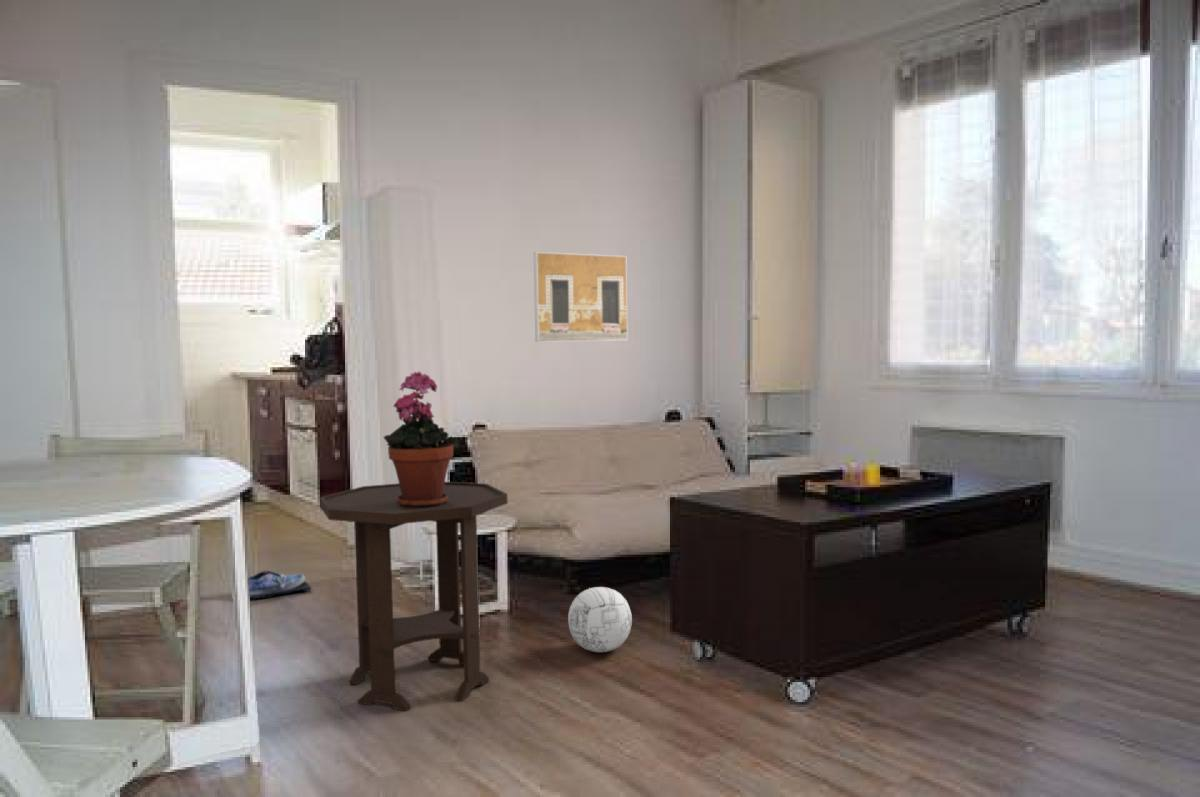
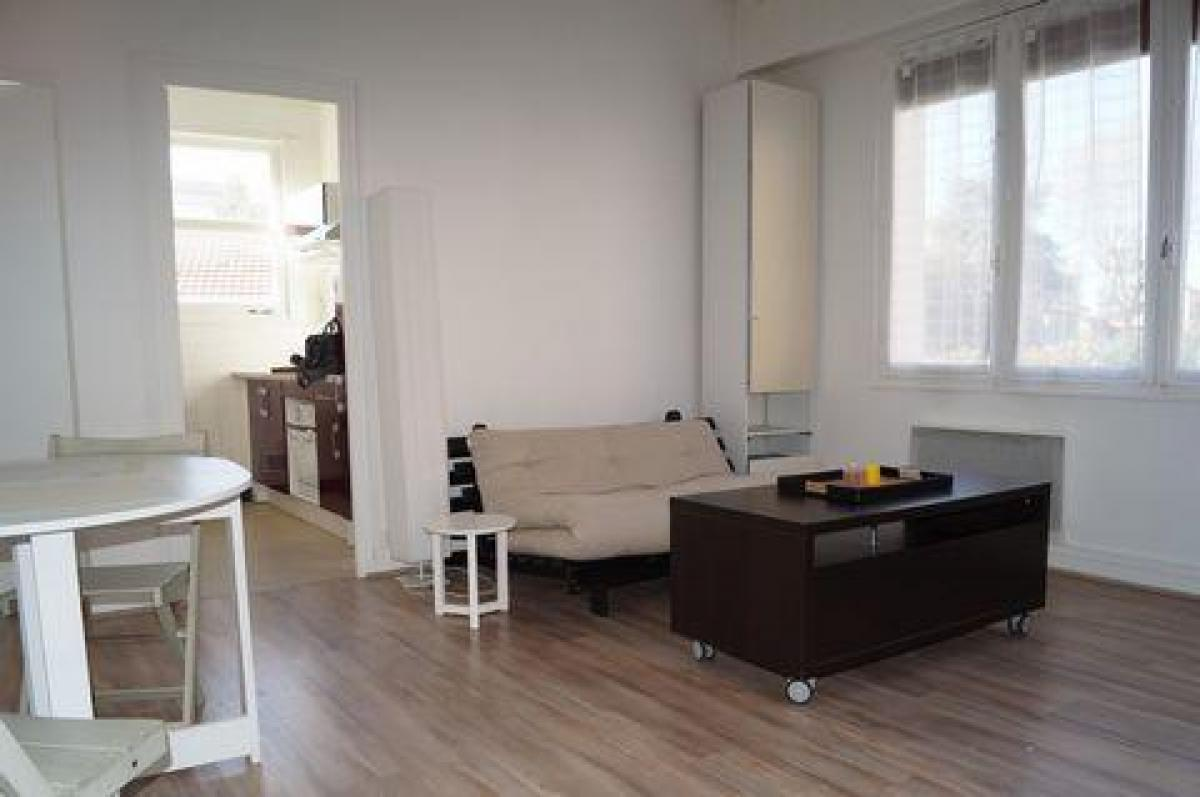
- potted plant (418, 434)
- side table (438, 589)
- ball (599, 619)
- shoe (272, 581)
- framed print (582, 297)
